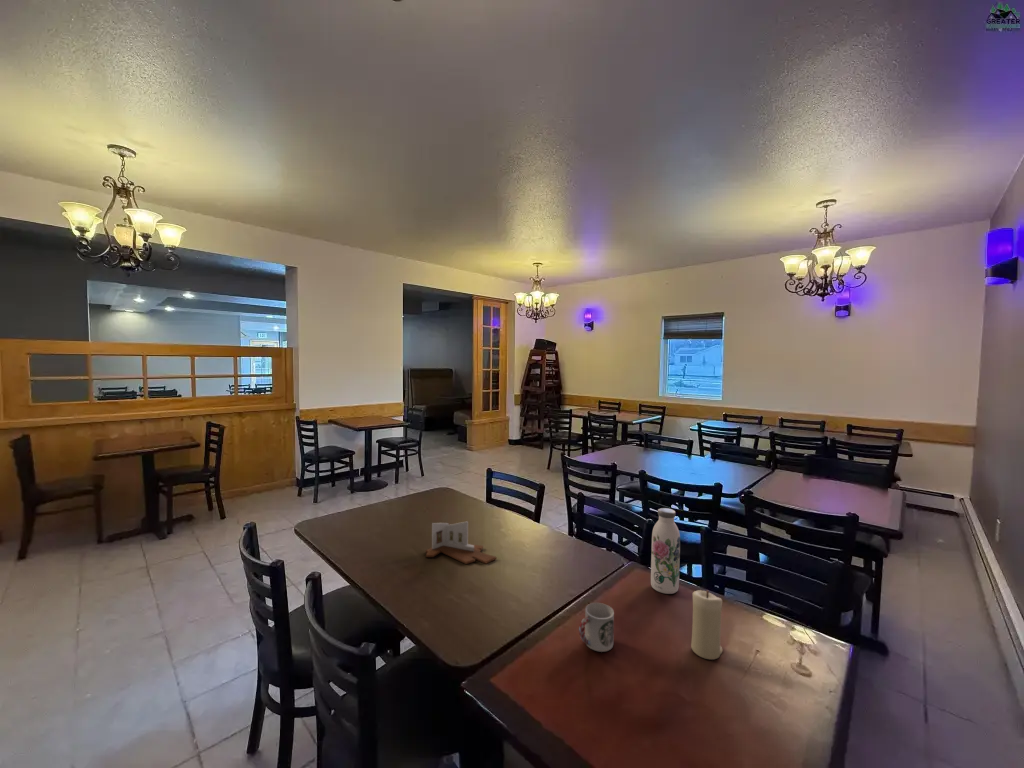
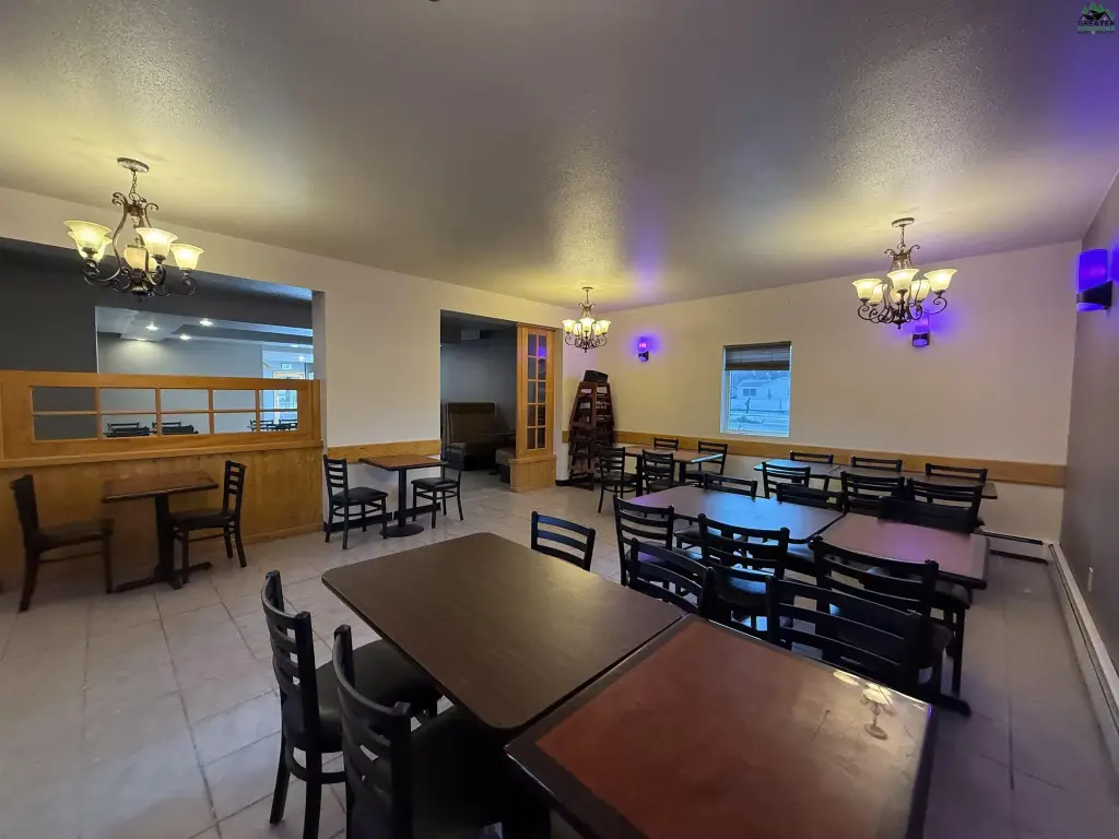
- water bottle (665, 548)
- cup (594, 628)
- candle (707, 620)
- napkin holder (458, 539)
